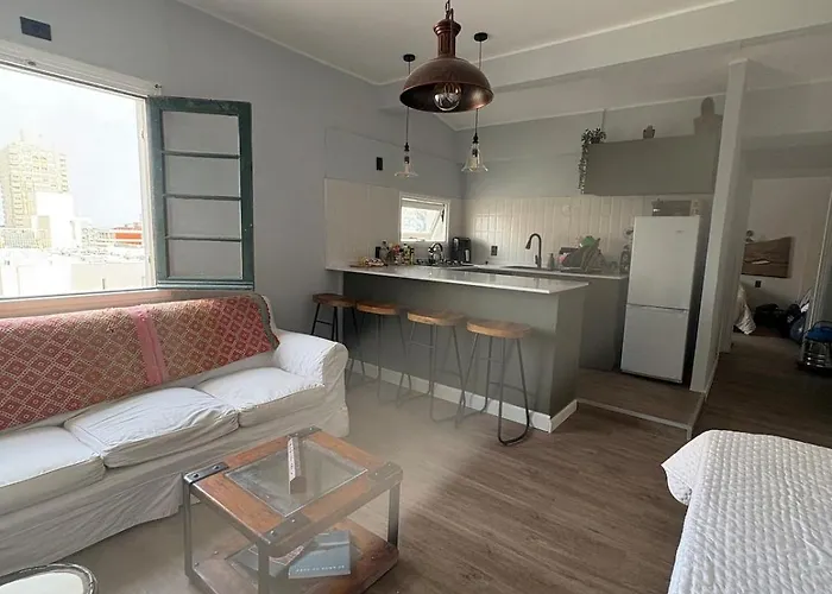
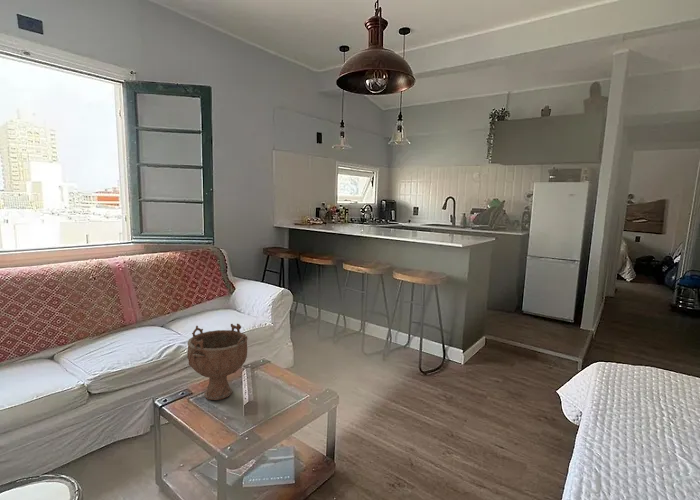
+ decorative bowl (219, 362)
